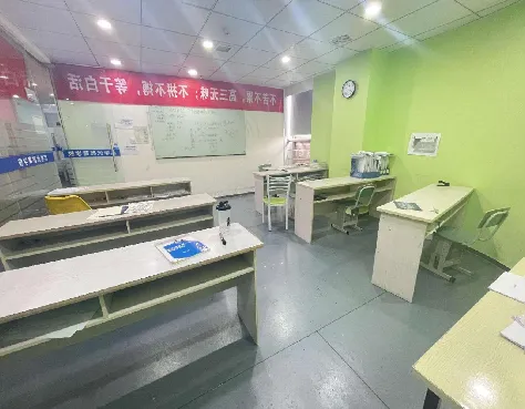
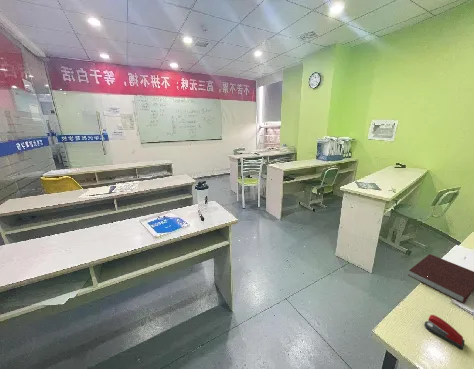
+ stapler (444, 329)
+ notebook (444, 275)
